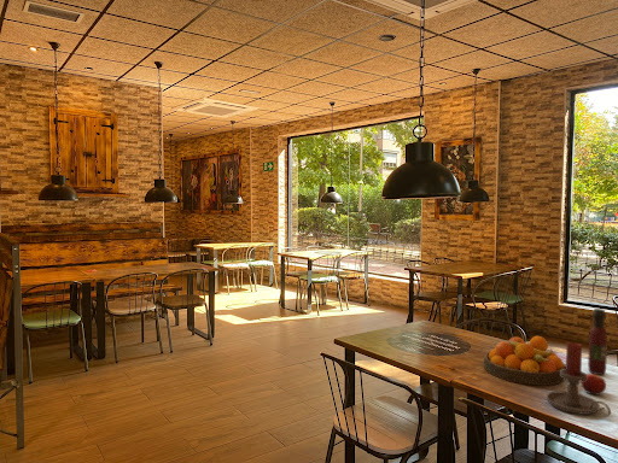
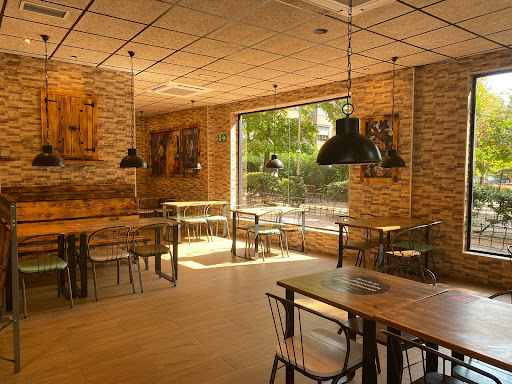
- candle holder (579, 376)
- wine bottle (597, 341)
- apple (593, 382)
- fruit bowl (523, 354)
